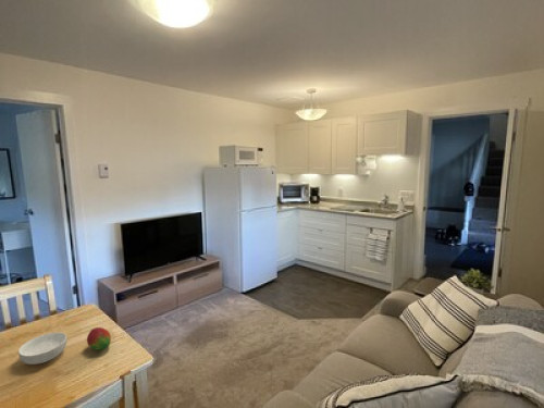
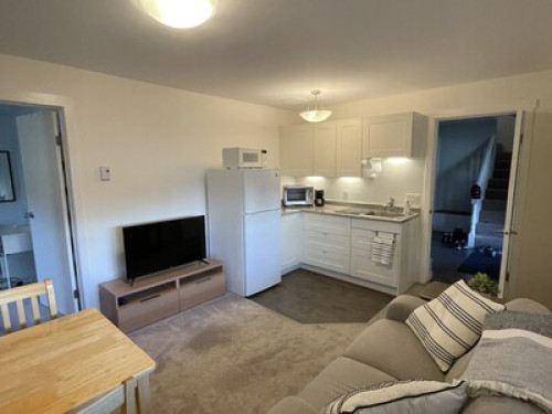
- cereal bowl (44, 350)
- fruit (99, 338)
